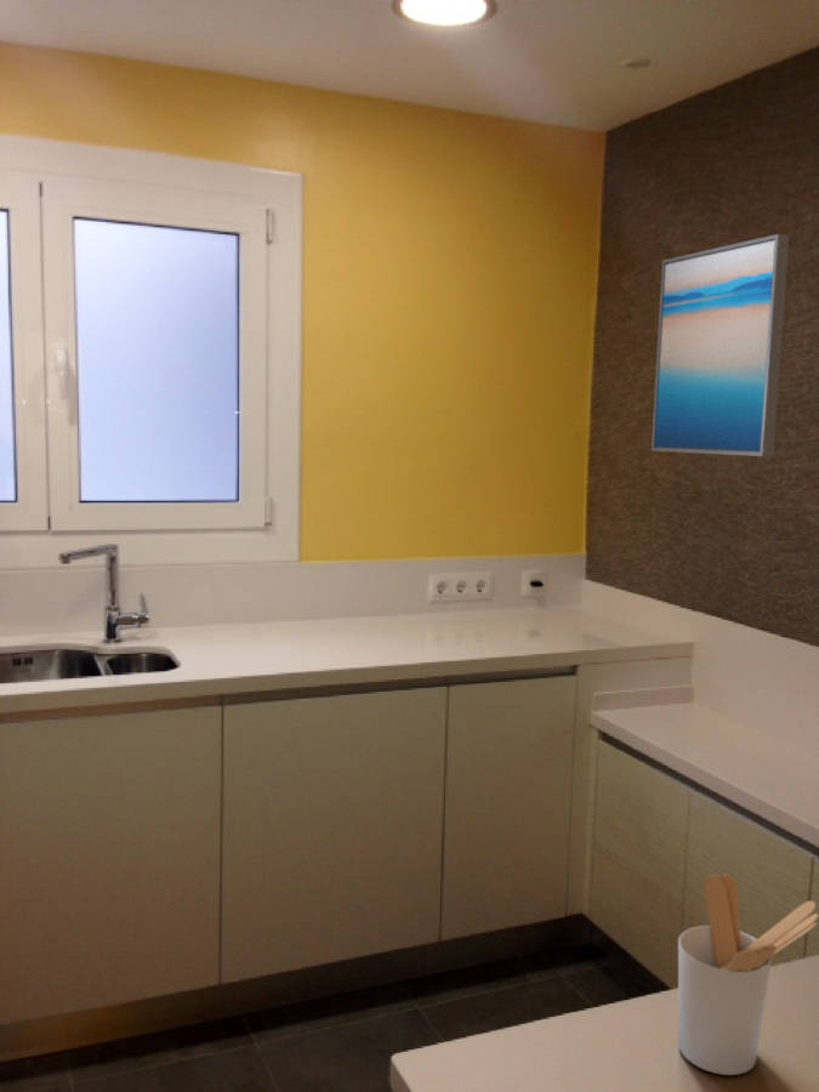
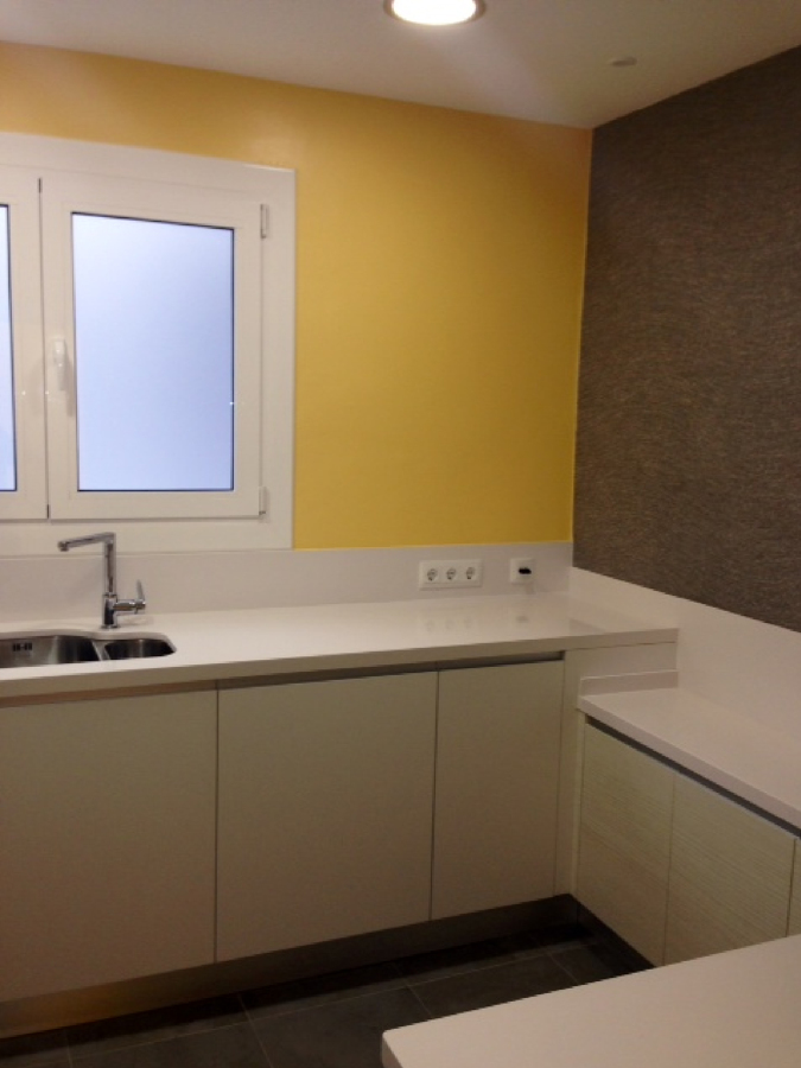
- wall art (713, 352)
- utensil holder (746, 977)
